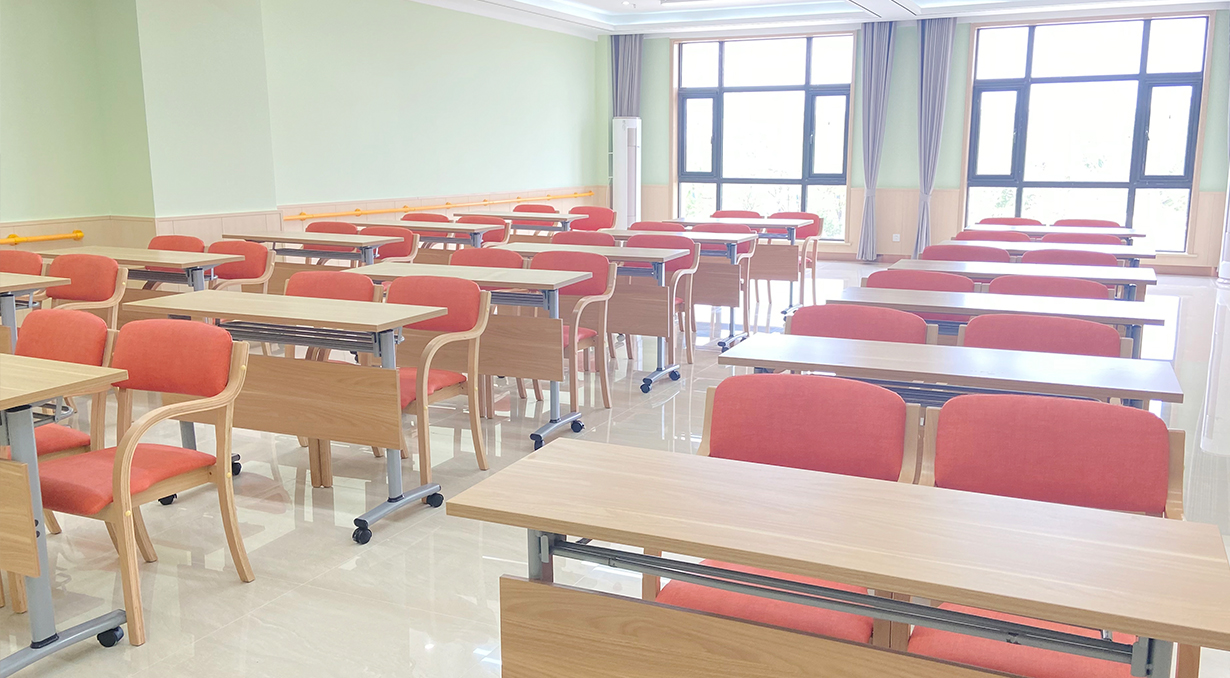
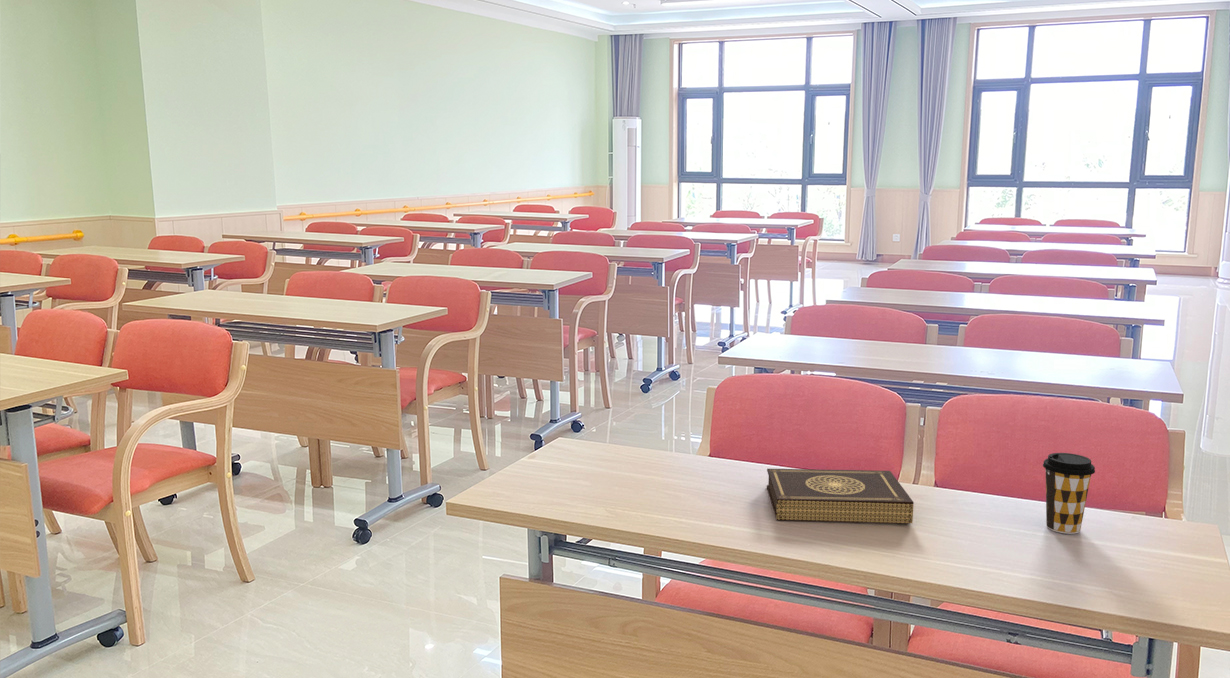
+ book (836, 494)
+ coffee cup (1066, 493)
